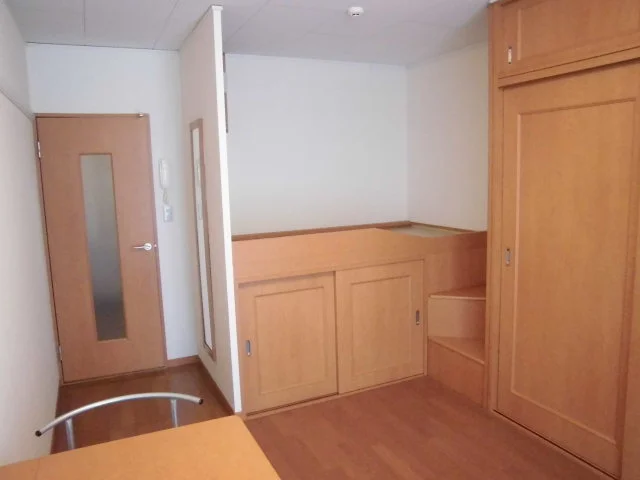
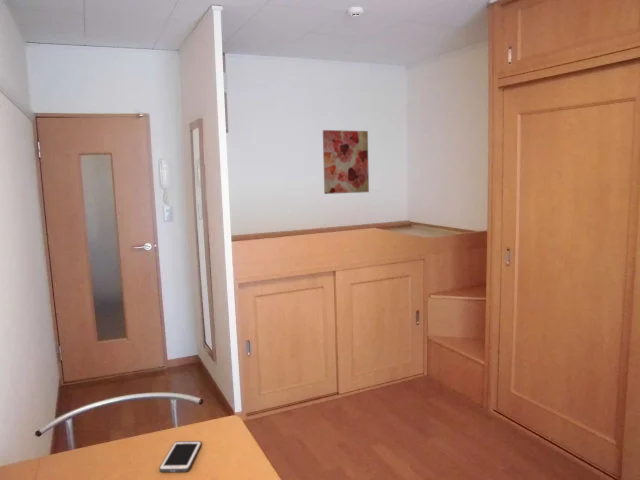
+ wall art (346, 162)
+ cell phone (181, 456)
